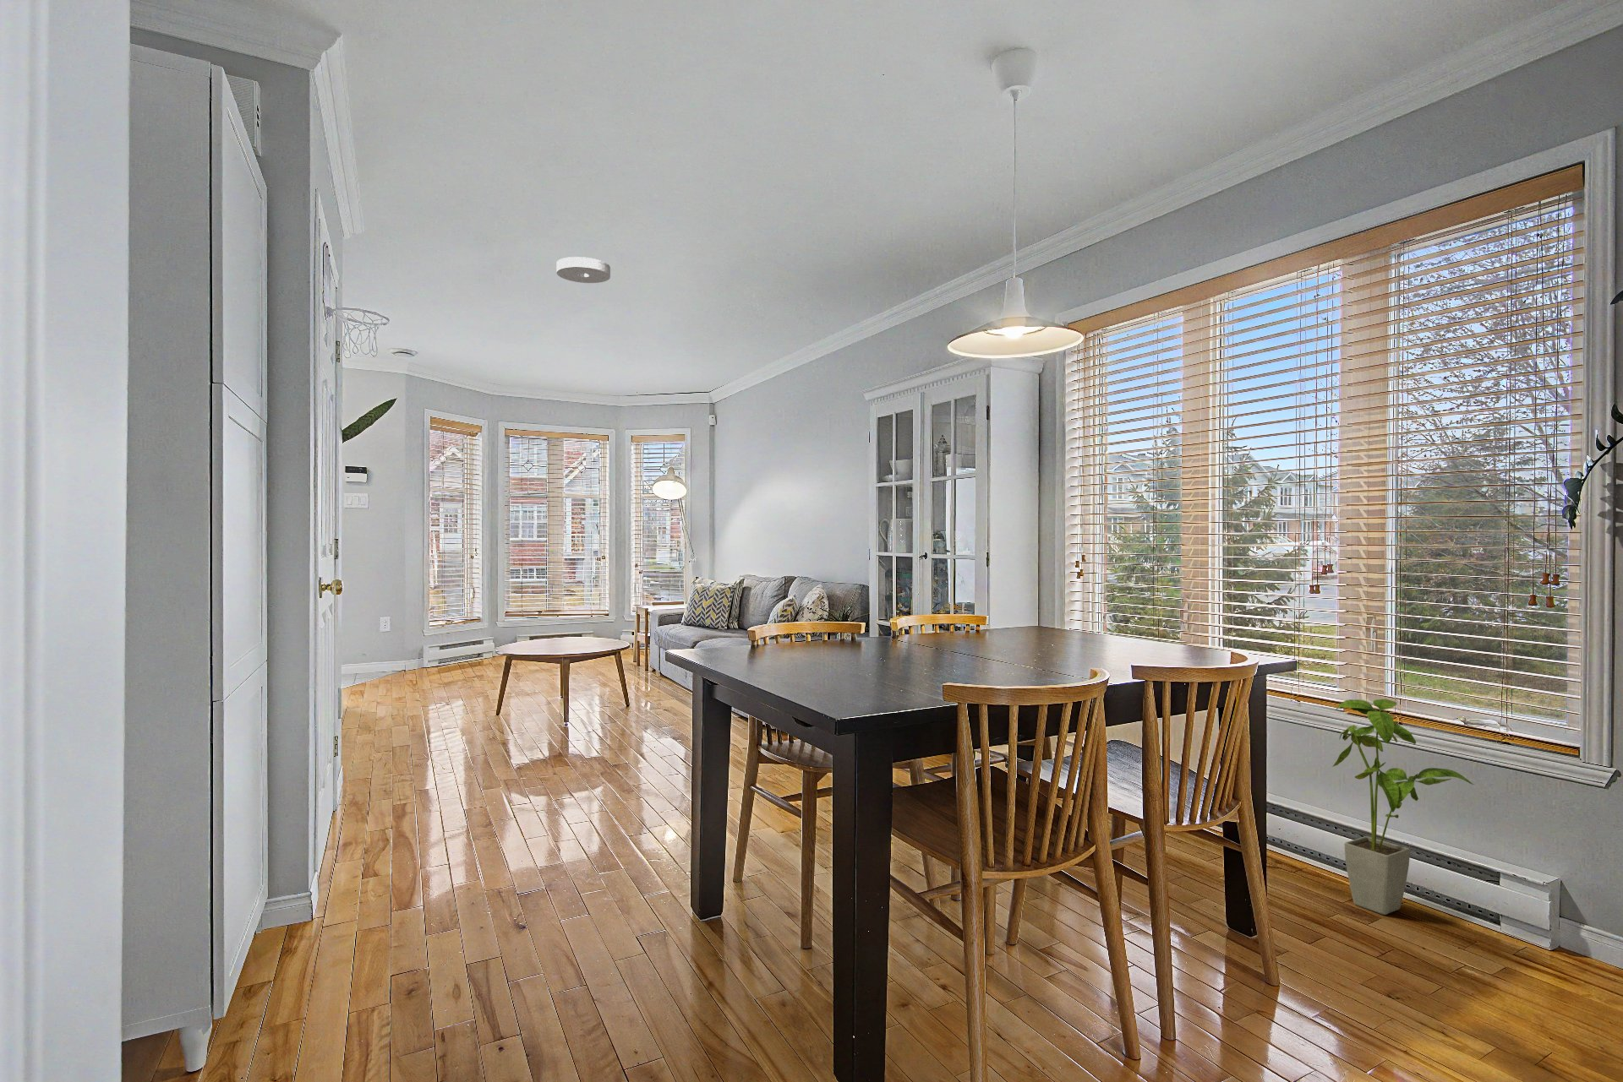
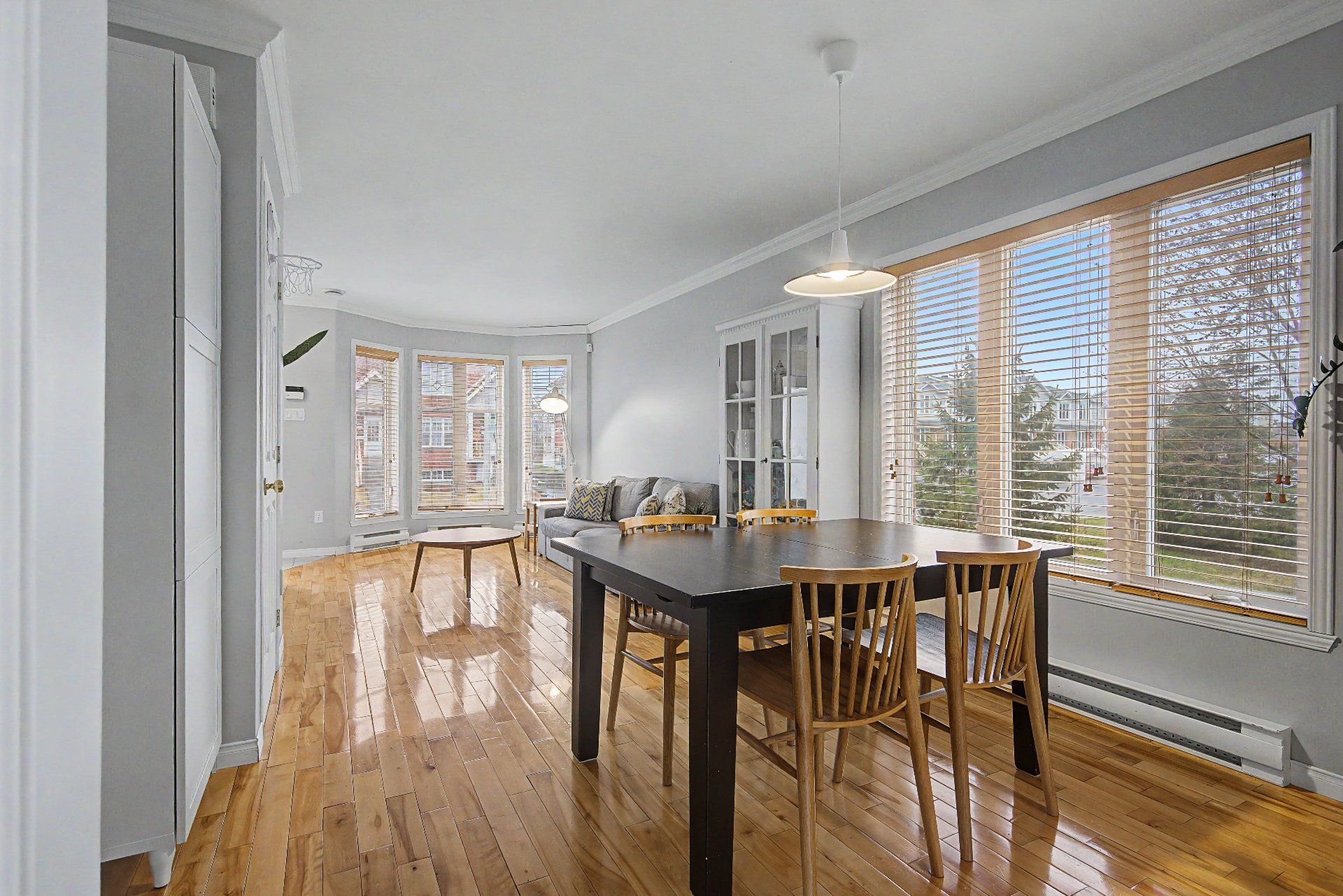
- smoke detector (584, 270)
- house plant (1390, 807)
